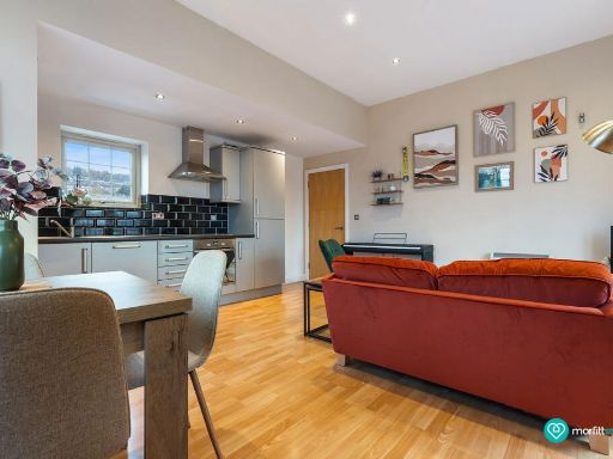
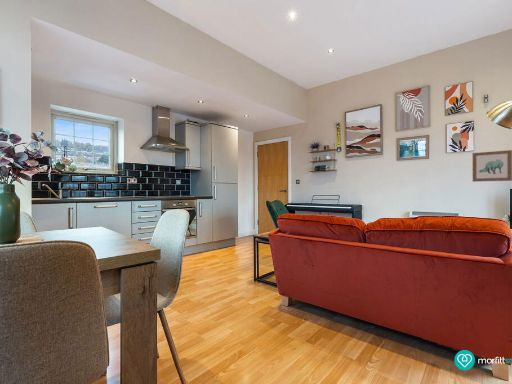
+ wall art (491, 166)
